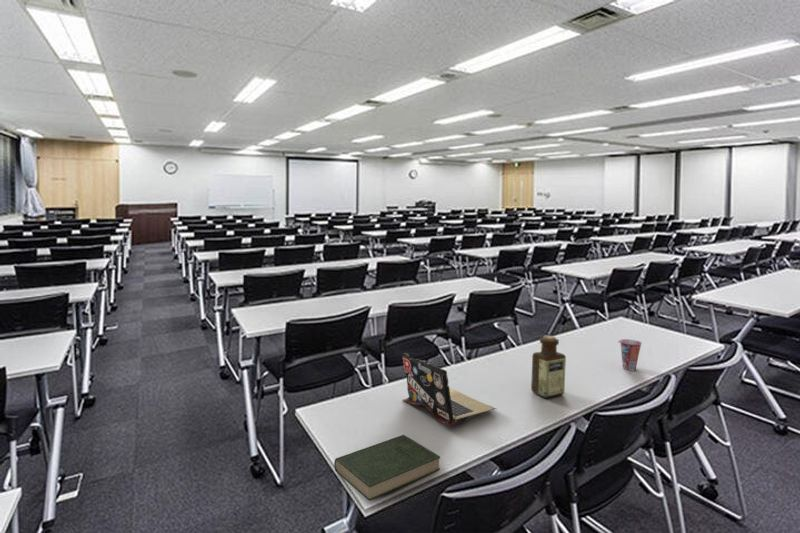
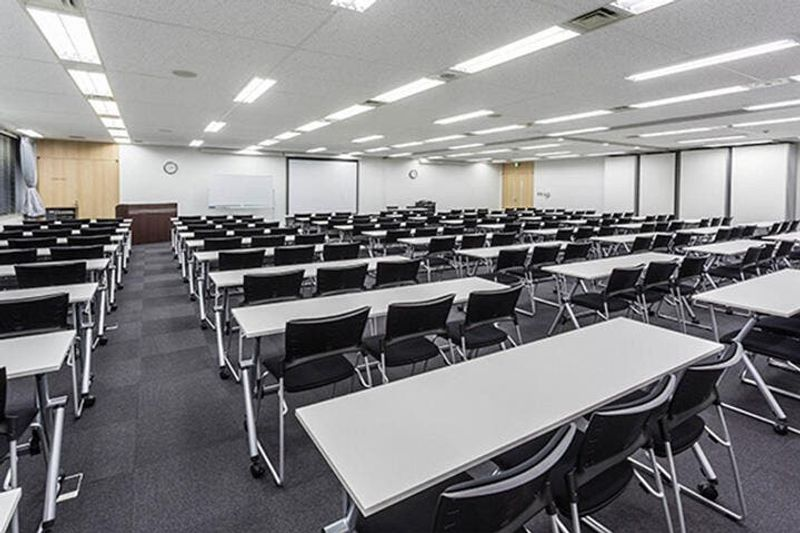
- book (387, 463)
- cup (629, 355)
- laptop (447, 381)
- bottle (548, 365)
